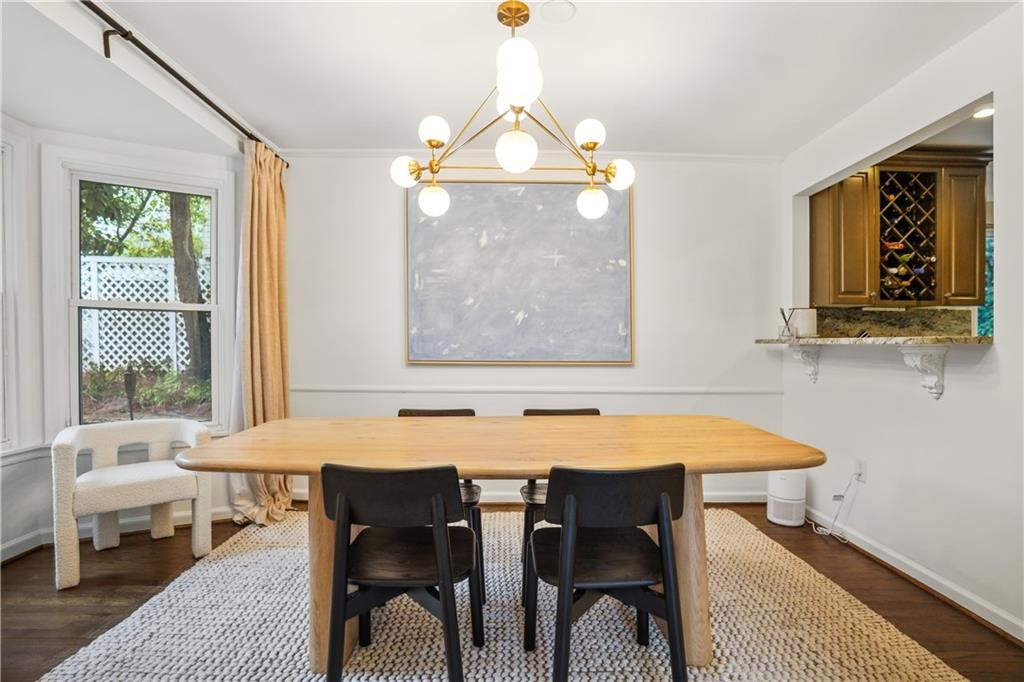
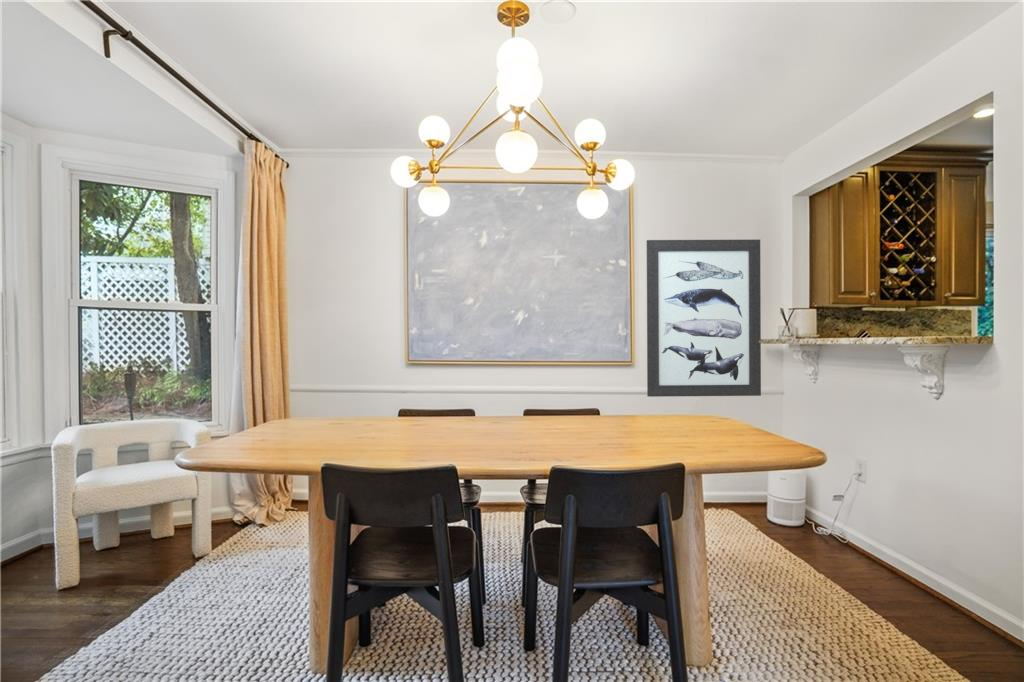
+ wall art (703, 318)
